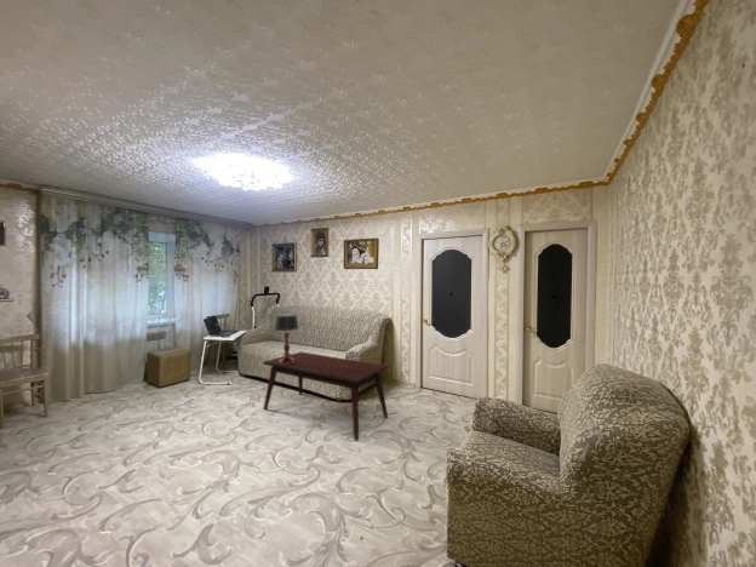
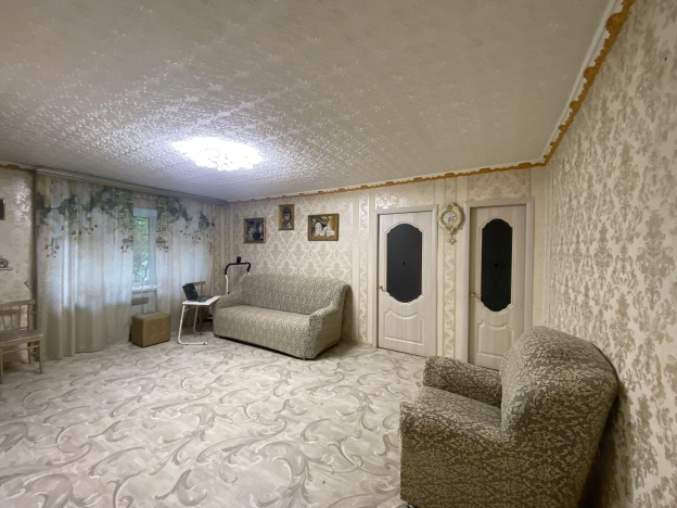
- table lamp (286, 338)
- coffee table (323, 382)
